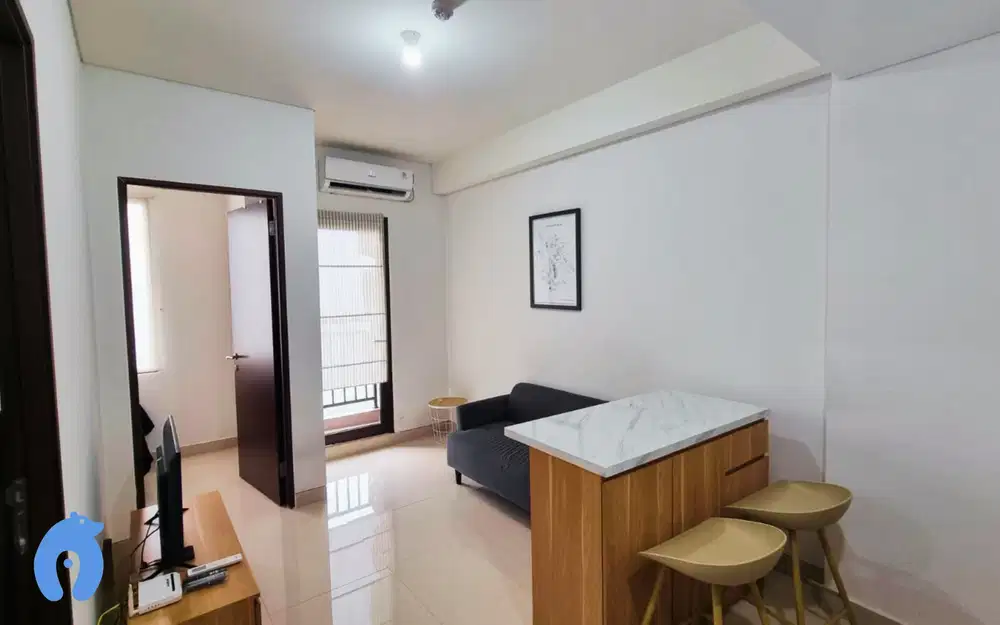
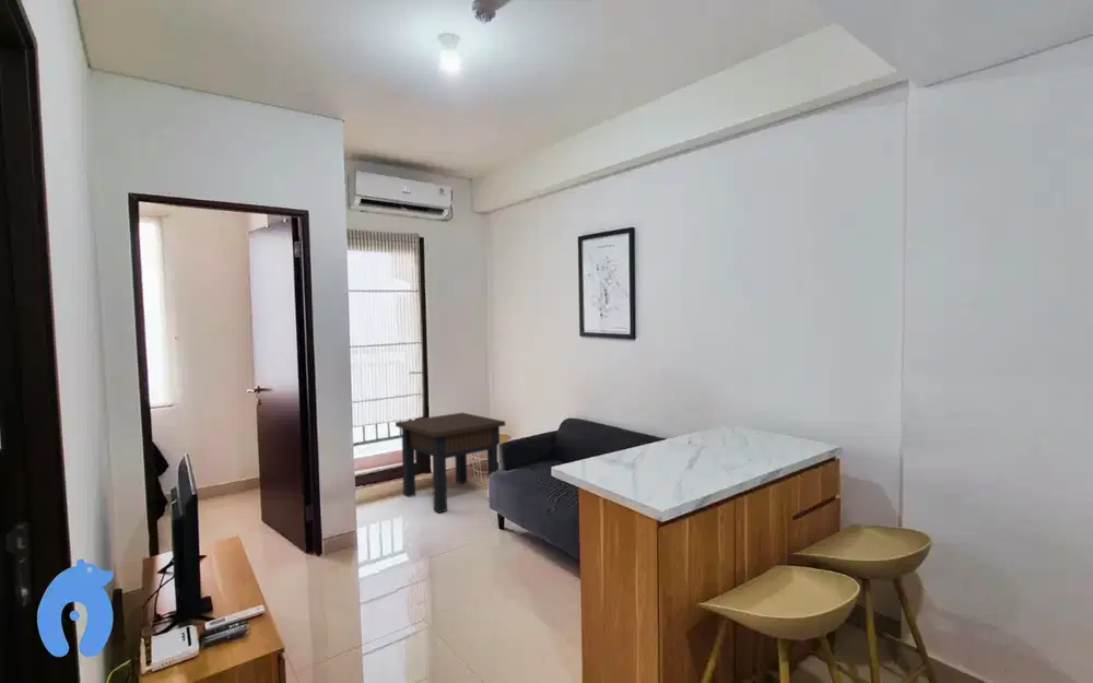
+ side table (450, 457)
